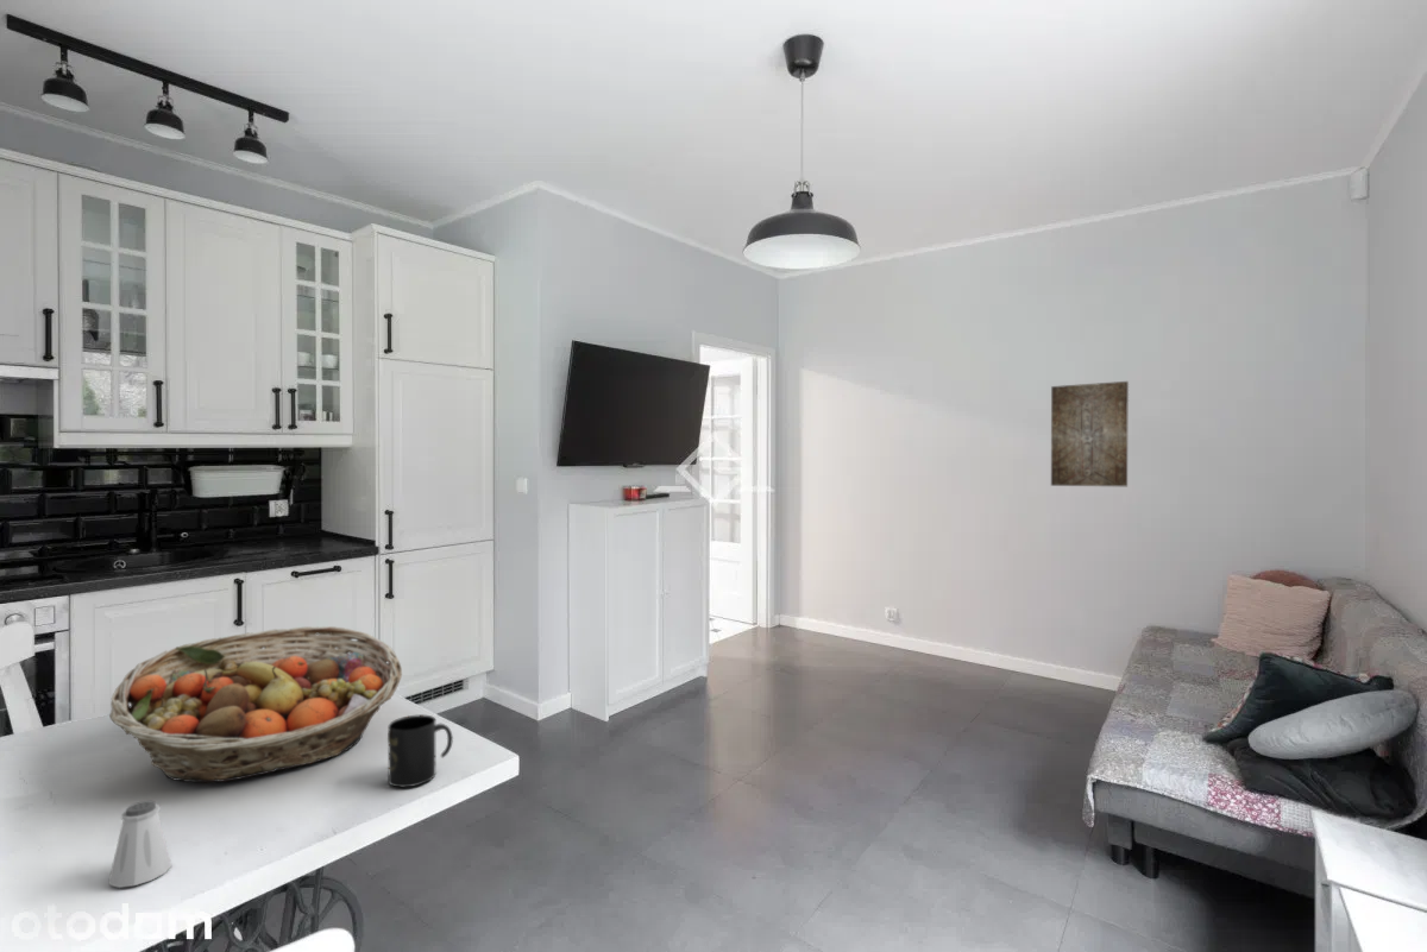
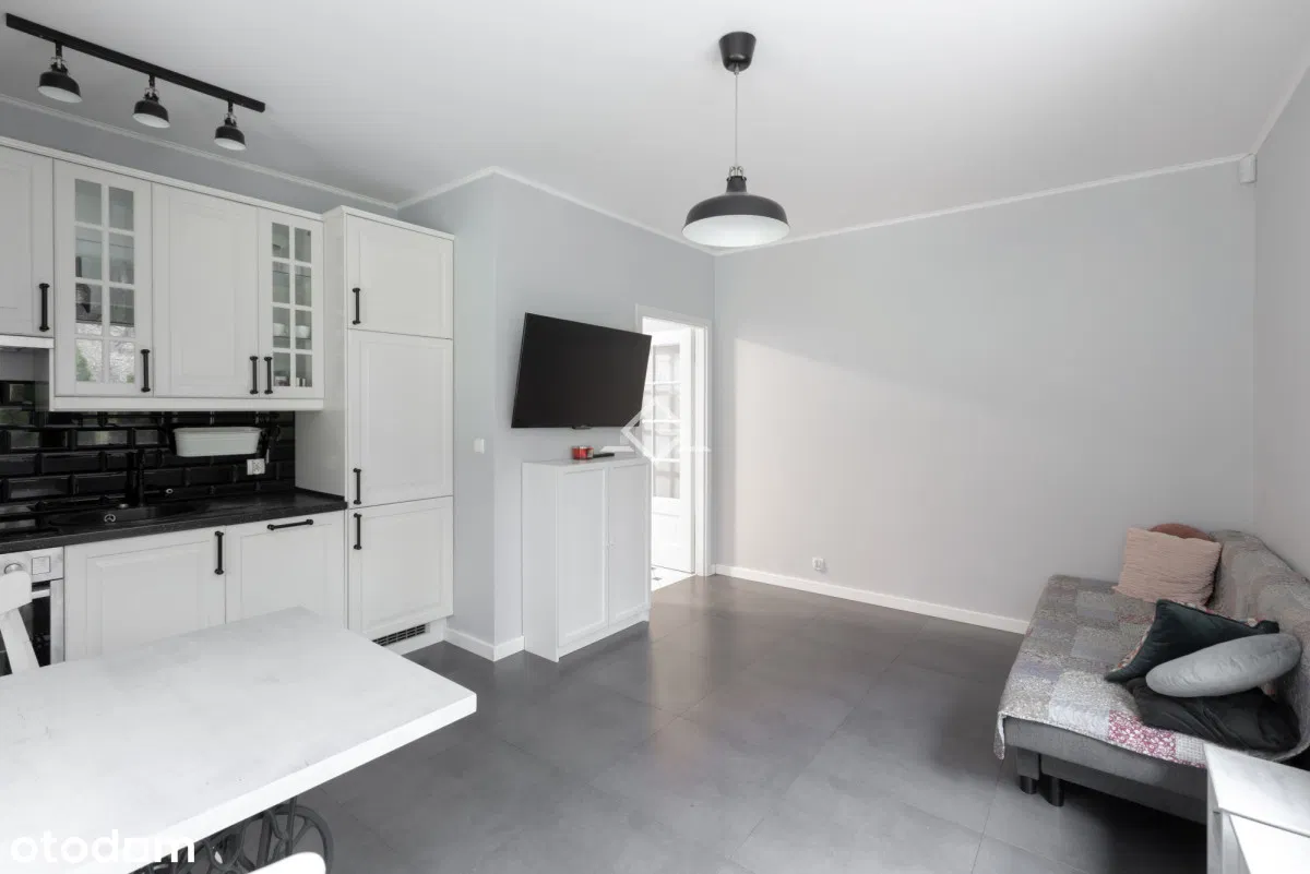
- mug (421, 746)
- fruit basket (269, 696)
- wall art (1088, 435)
- saltshaker (140, 839)
